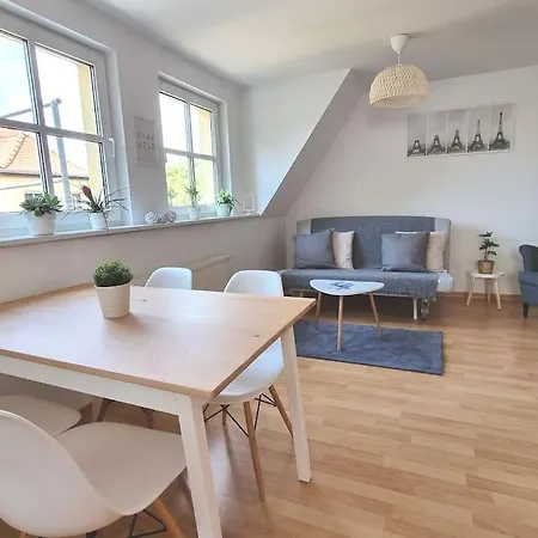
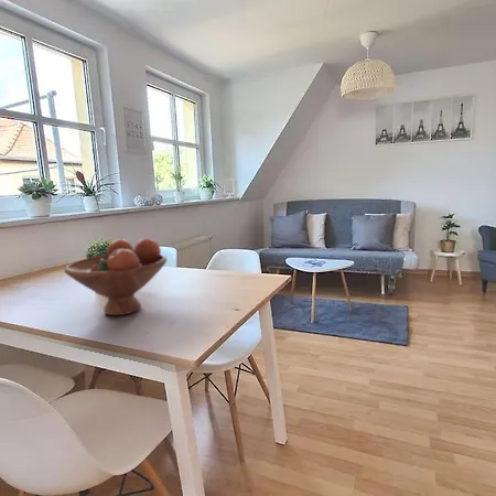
+ fruit bowl (119, 277)
